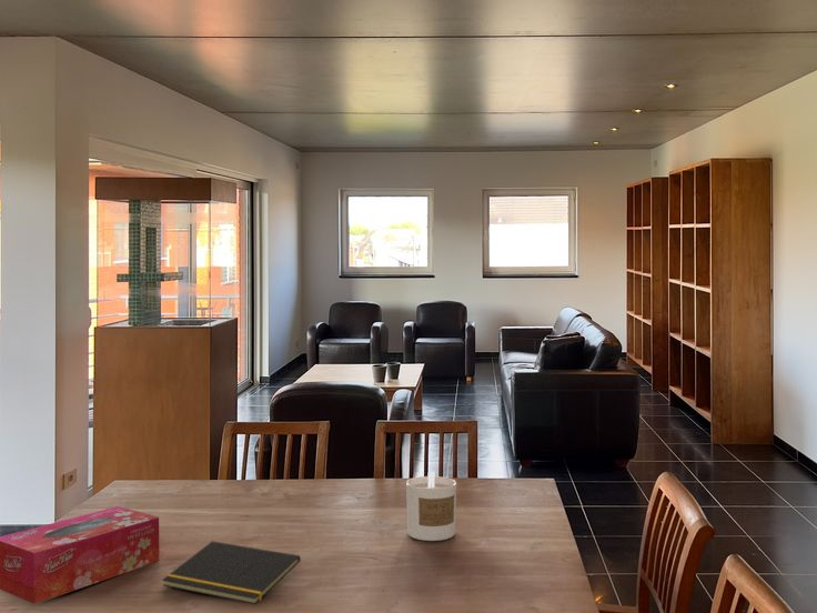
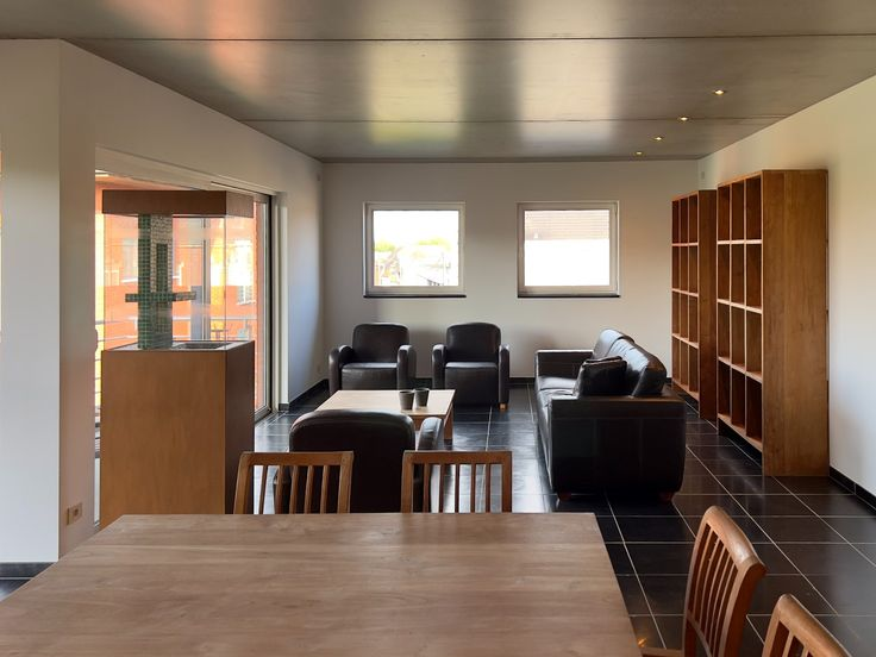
- notepad (232, 570)
- tissue box (80, 550)
- candle (431, 502)
